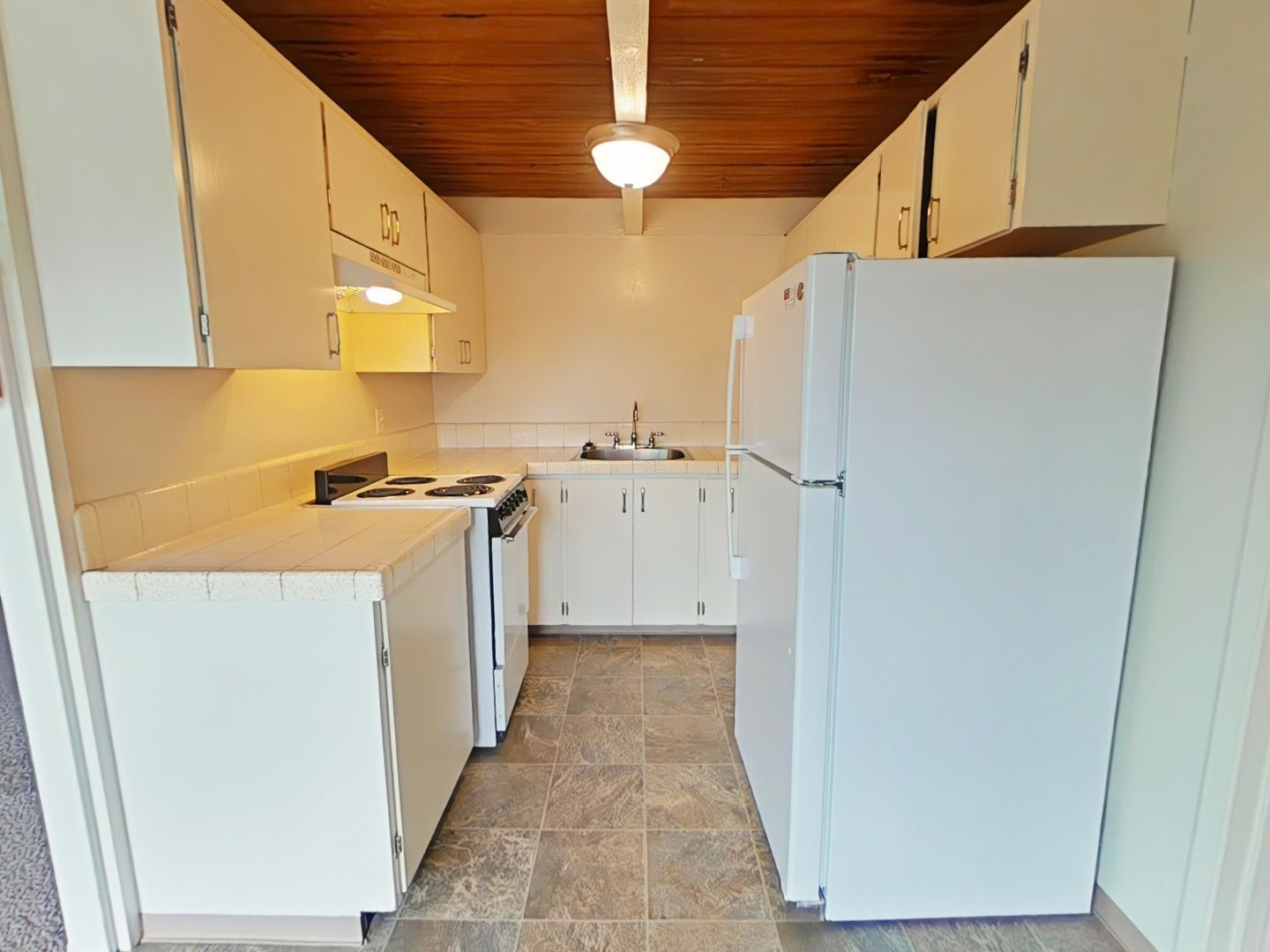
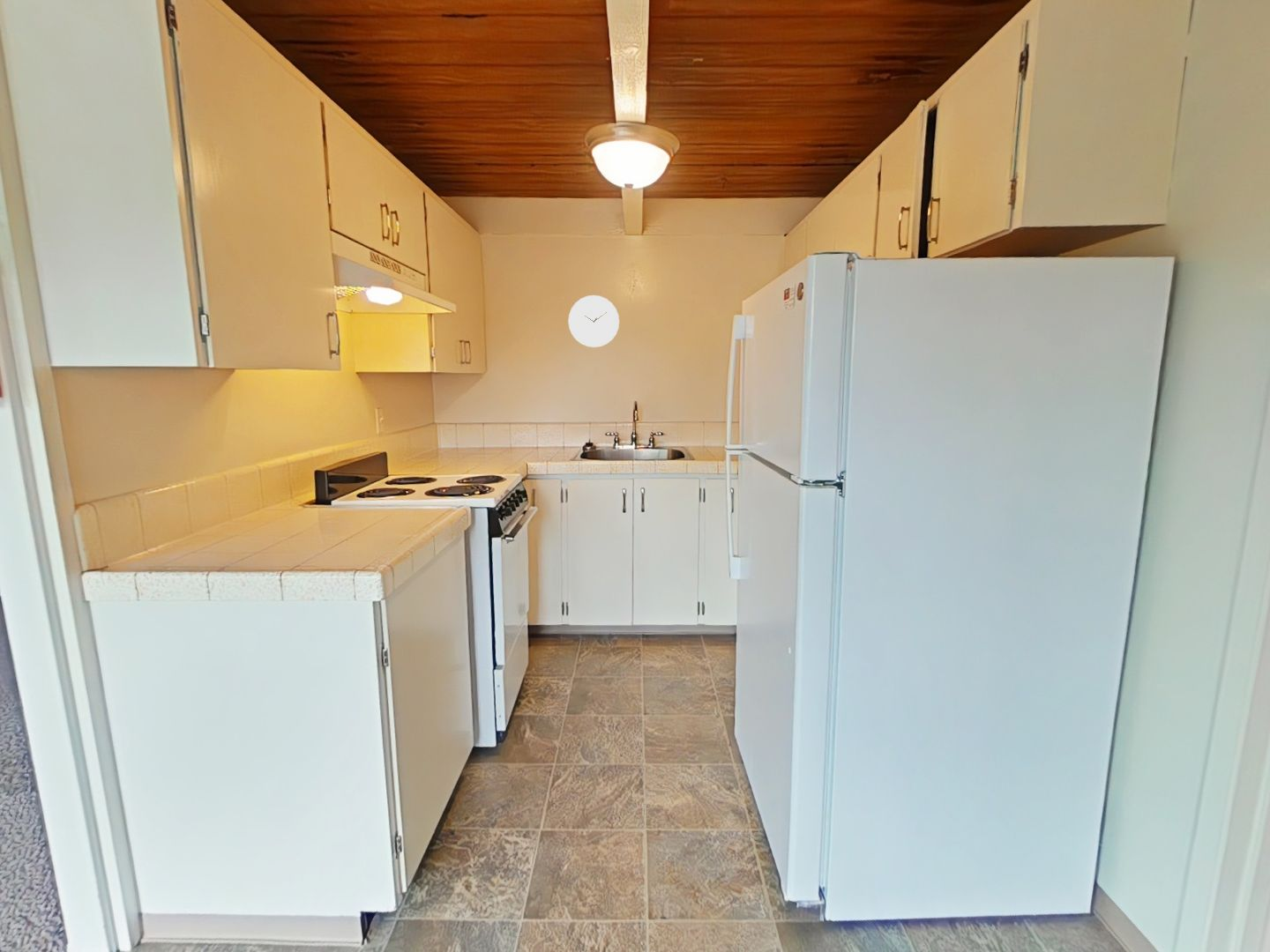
+ wall clock (594, 321)
